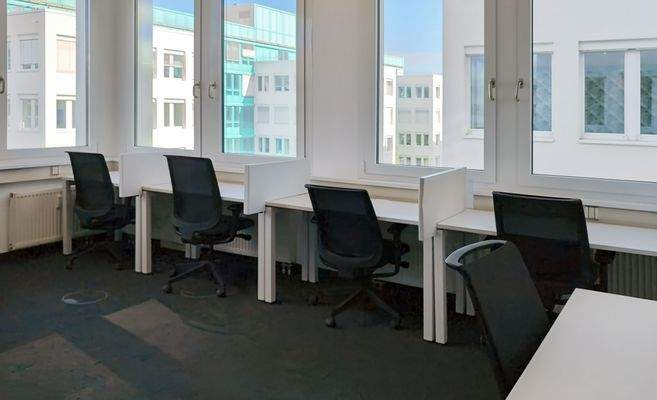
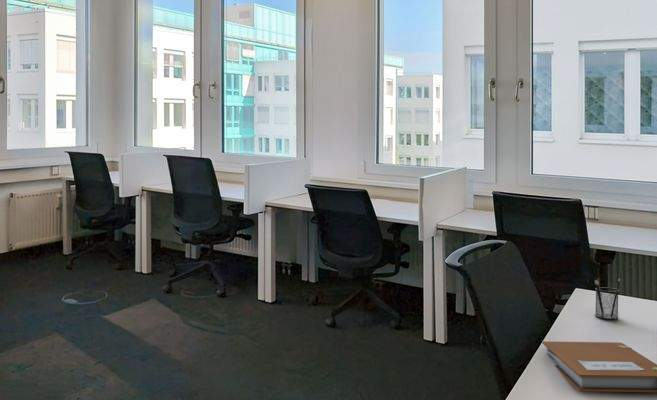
+ notebook (605, 365)
+ pencil holder (606, 296)
